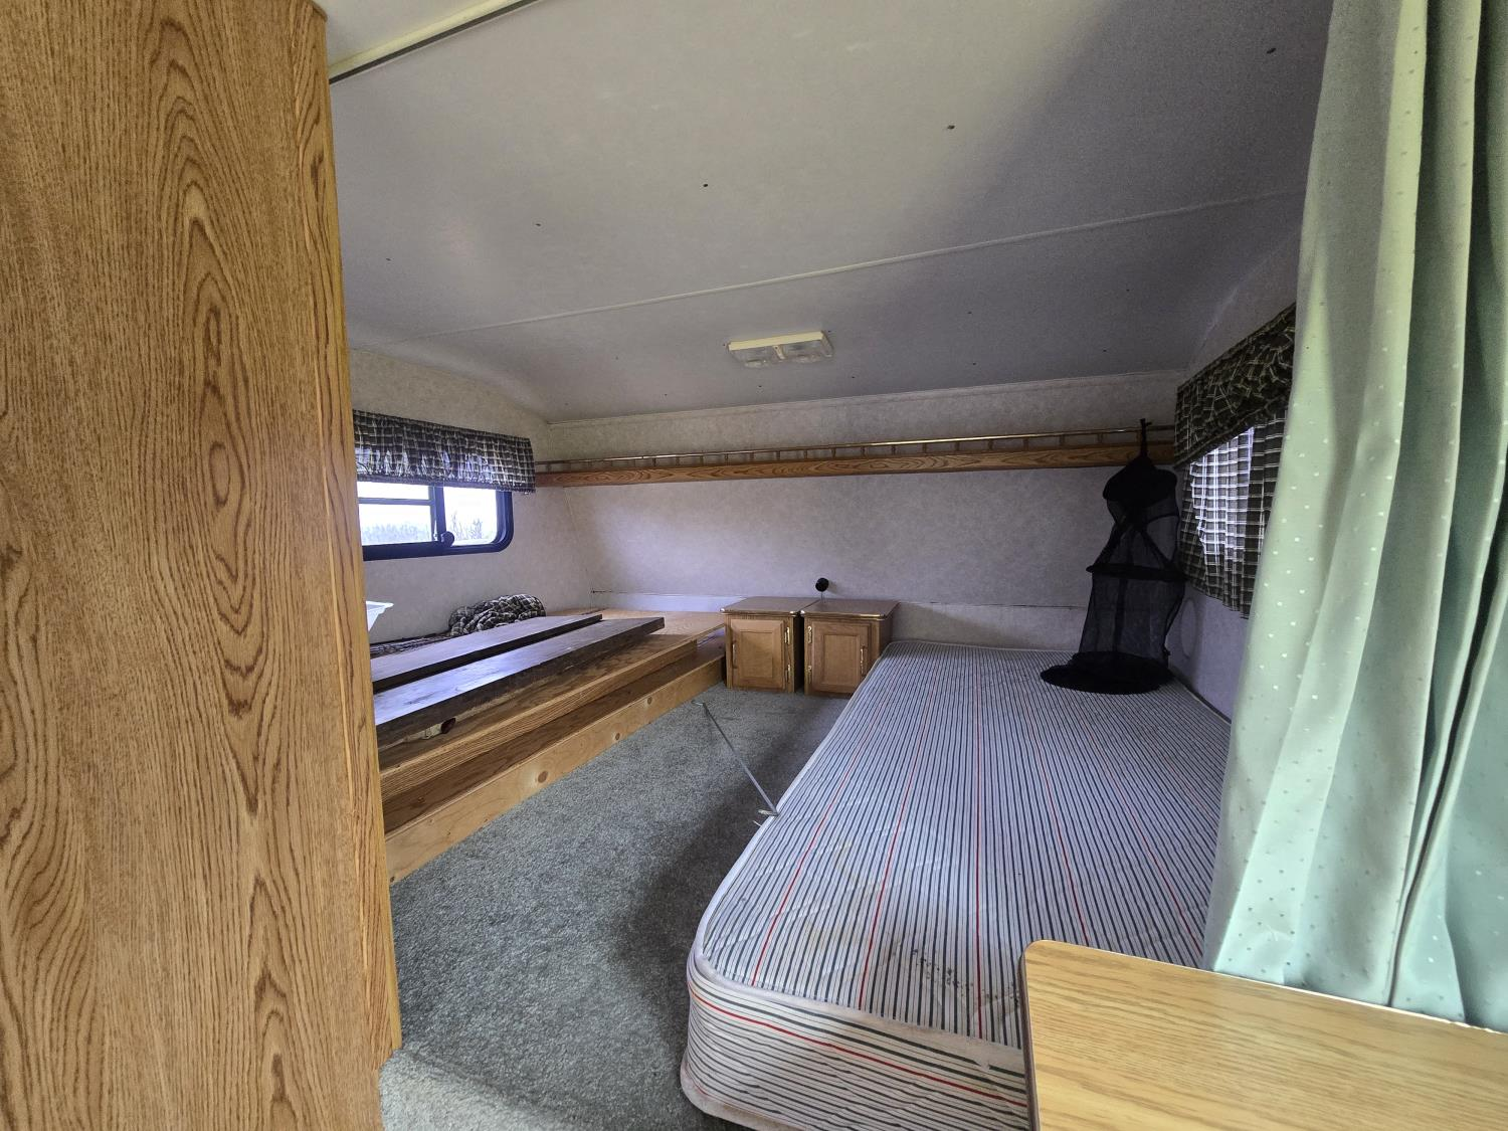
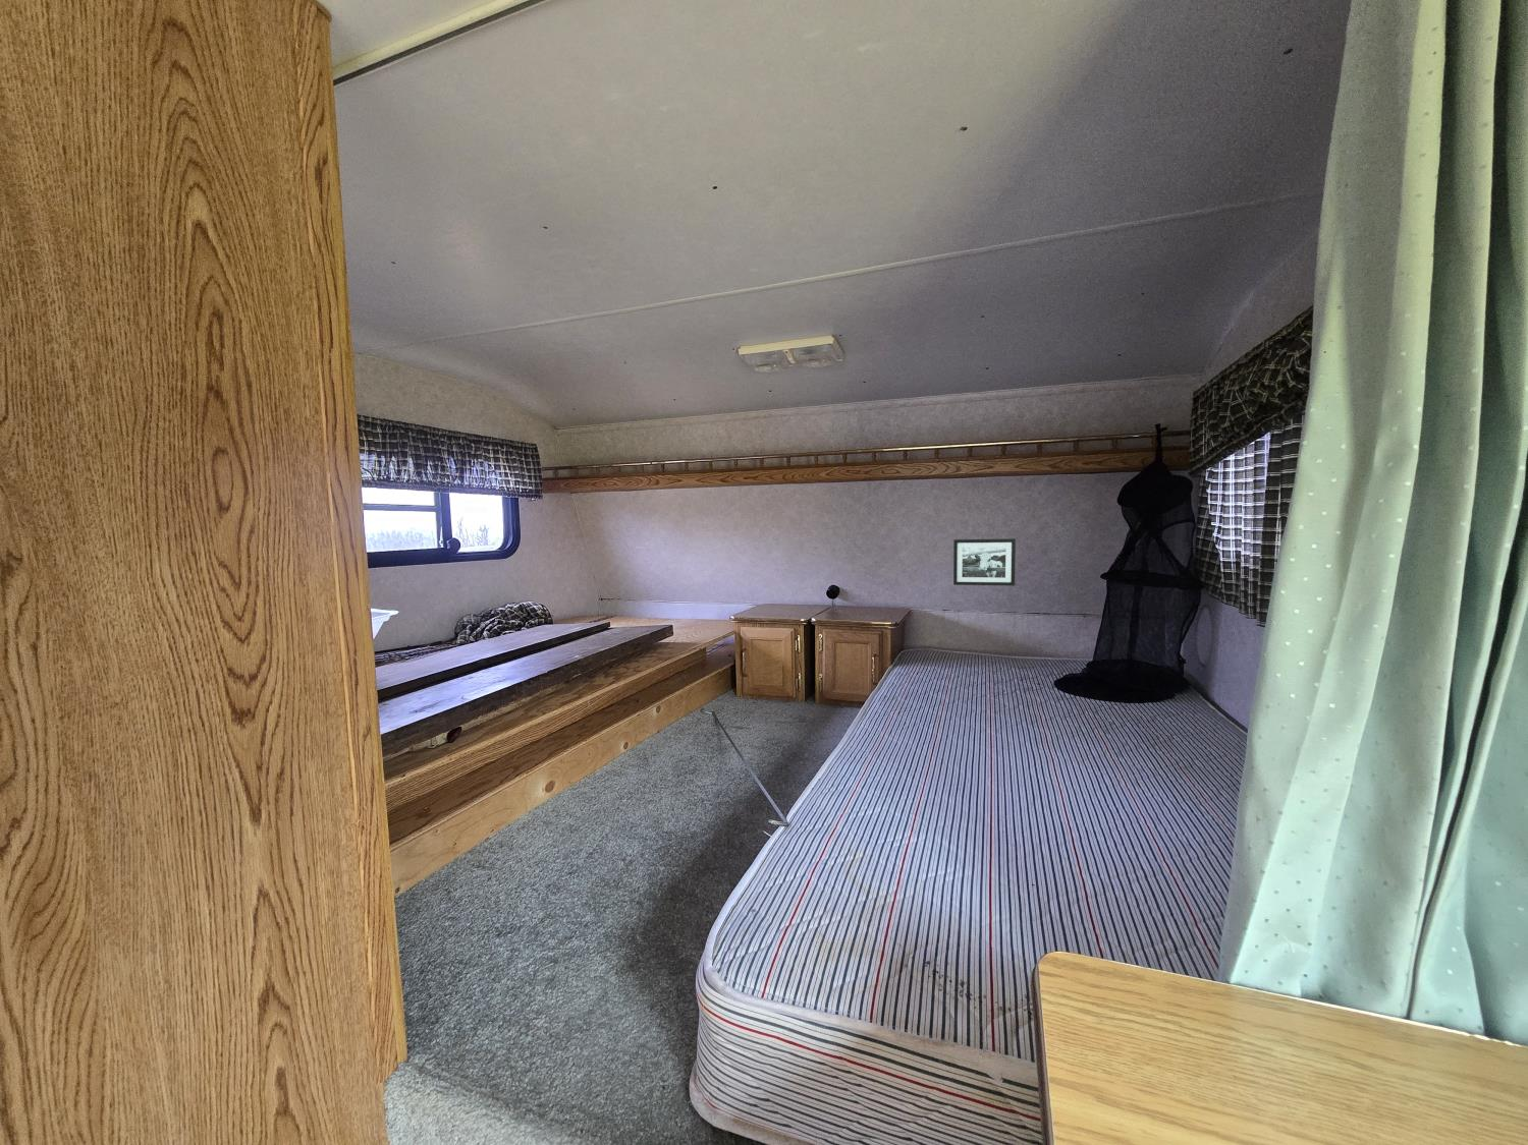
+ picture frame (983, 562)
